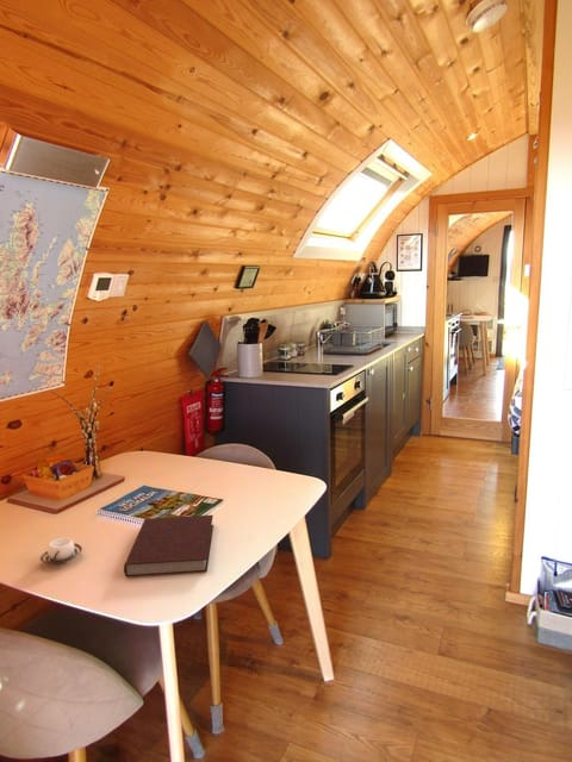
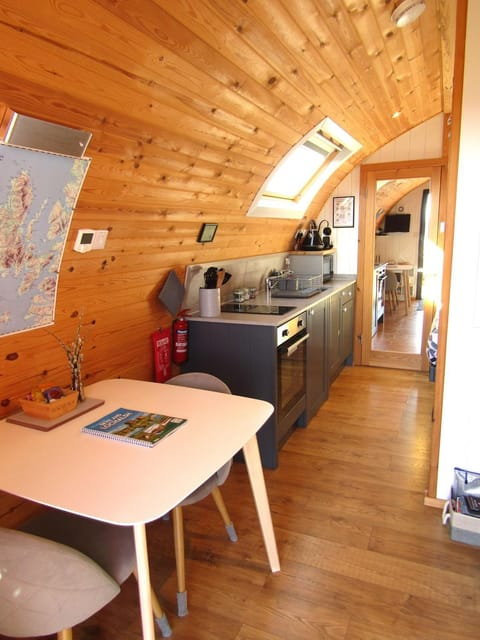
- cup (61, 550)
- notebook (173, 543)
